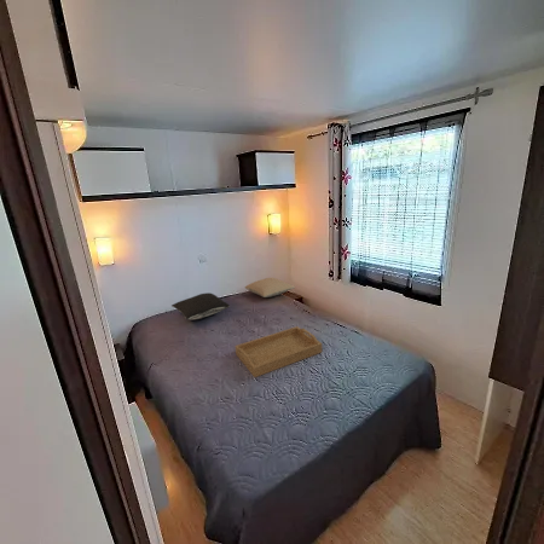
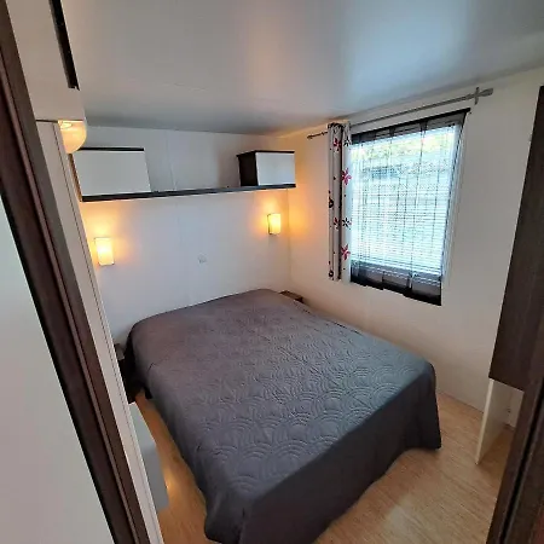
- pillow (199, 306)
- pillow (270, 287)
- serving tray (278, 347)
